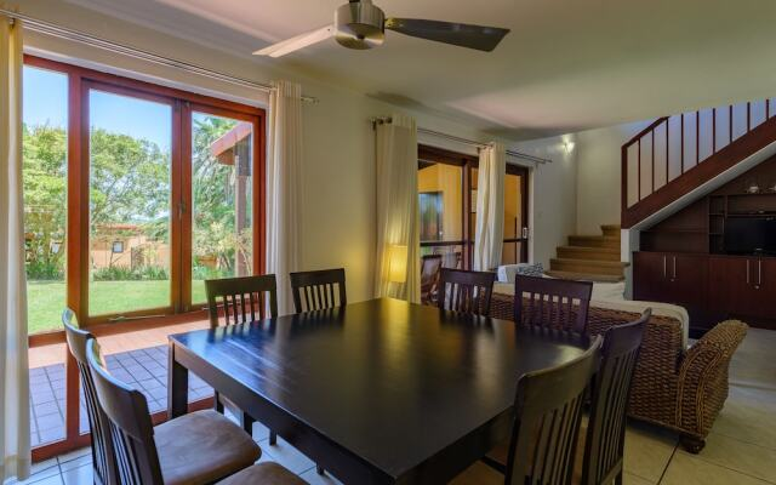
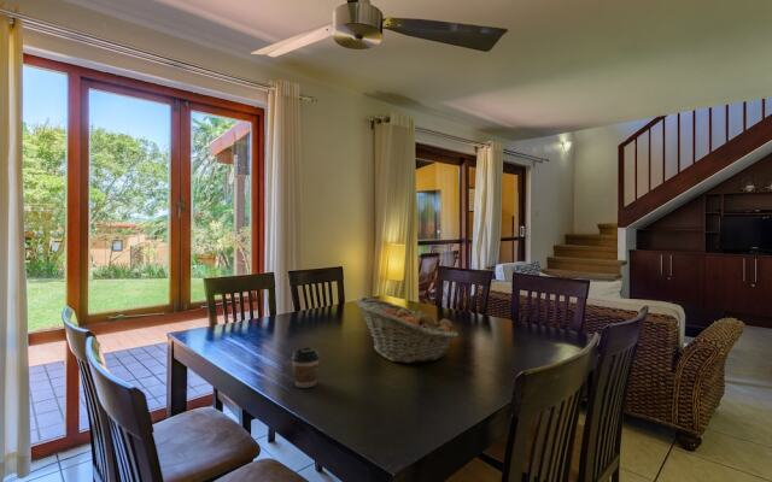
+ fruit basket (404, 325)
+ coffee cup (305, 365)
